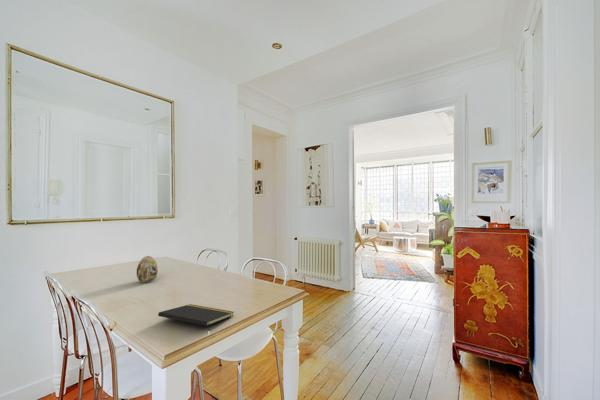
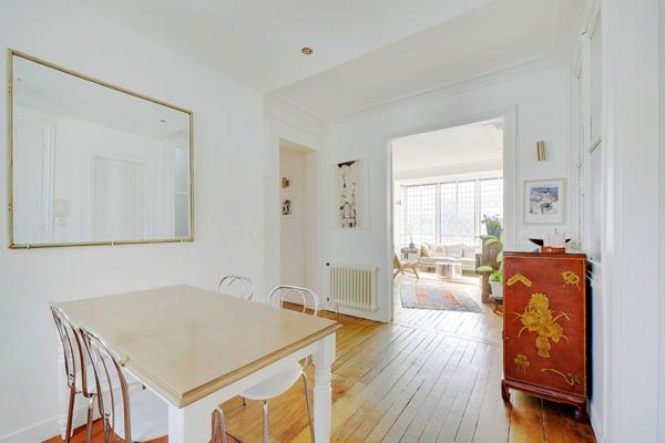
- decorative egg (147, 268)
- notepad (197, 313)
